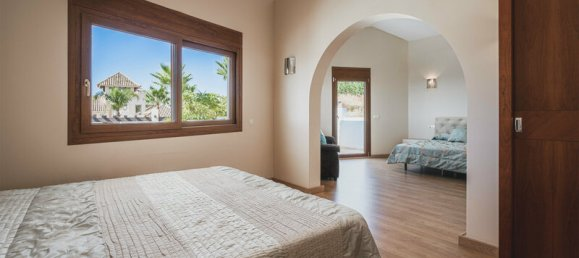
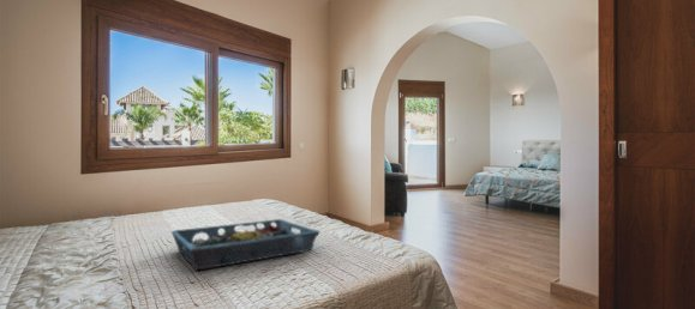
+ serving tray (245, 238)
